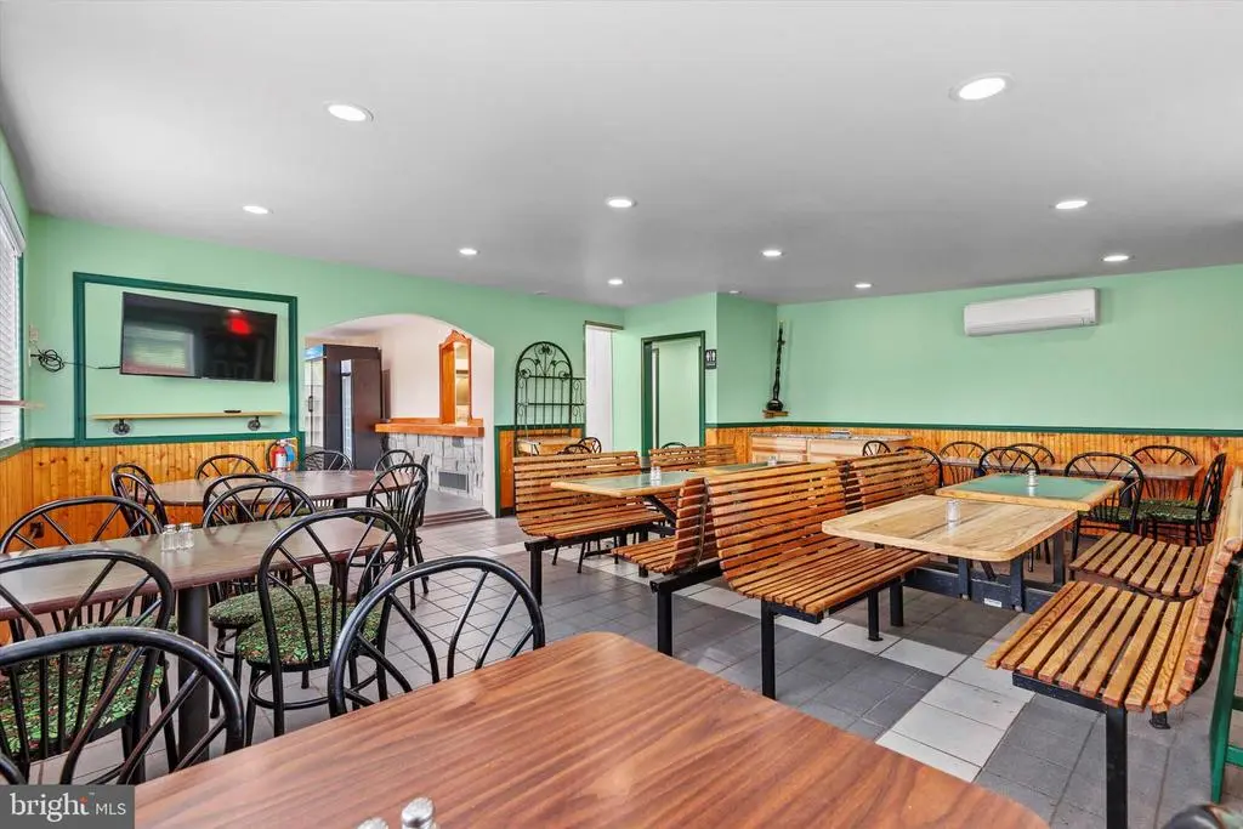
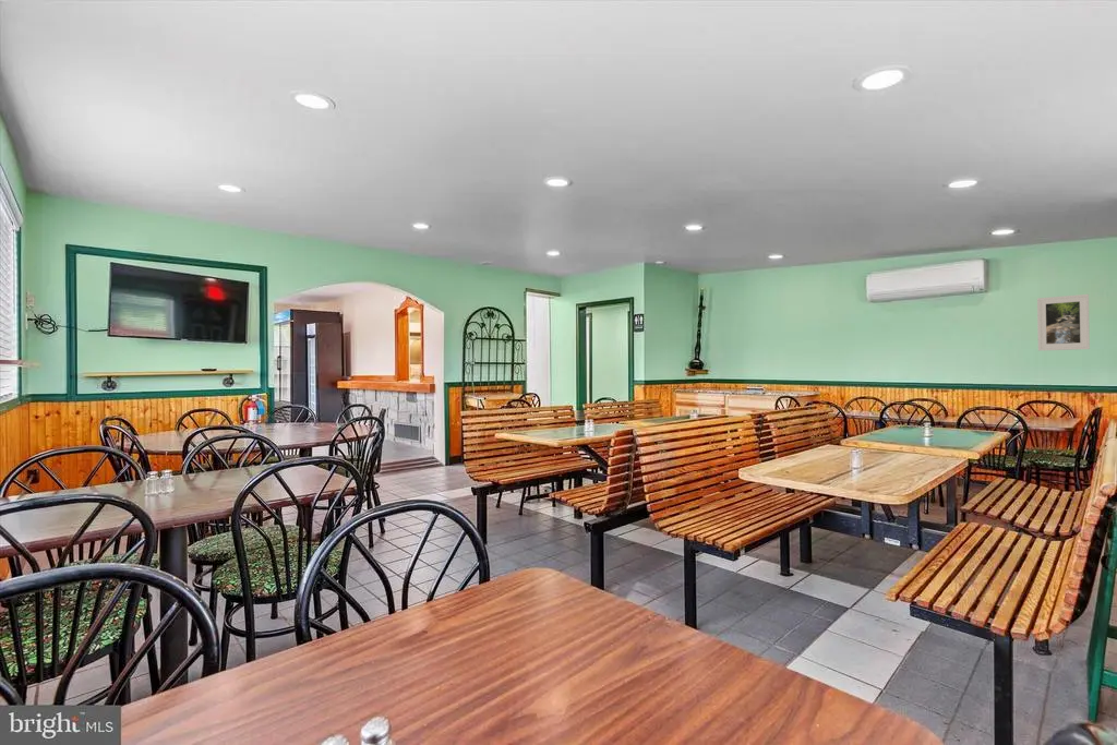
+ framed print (1062, 323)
